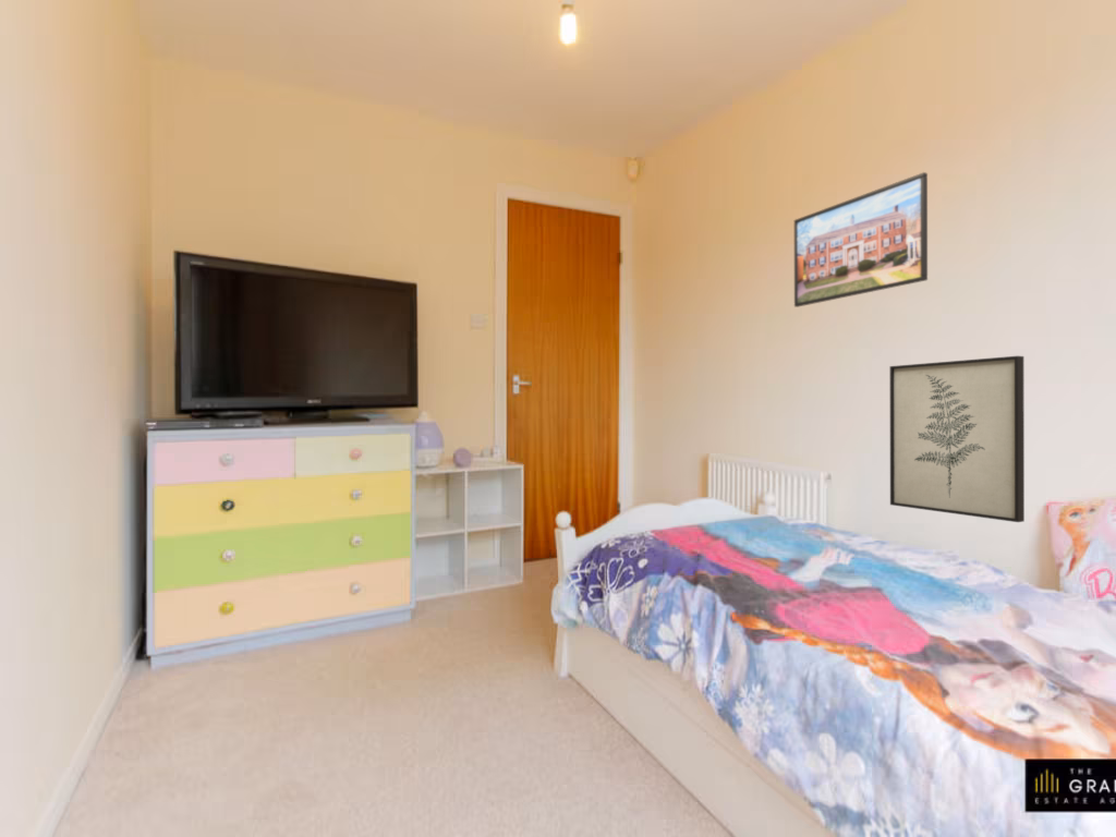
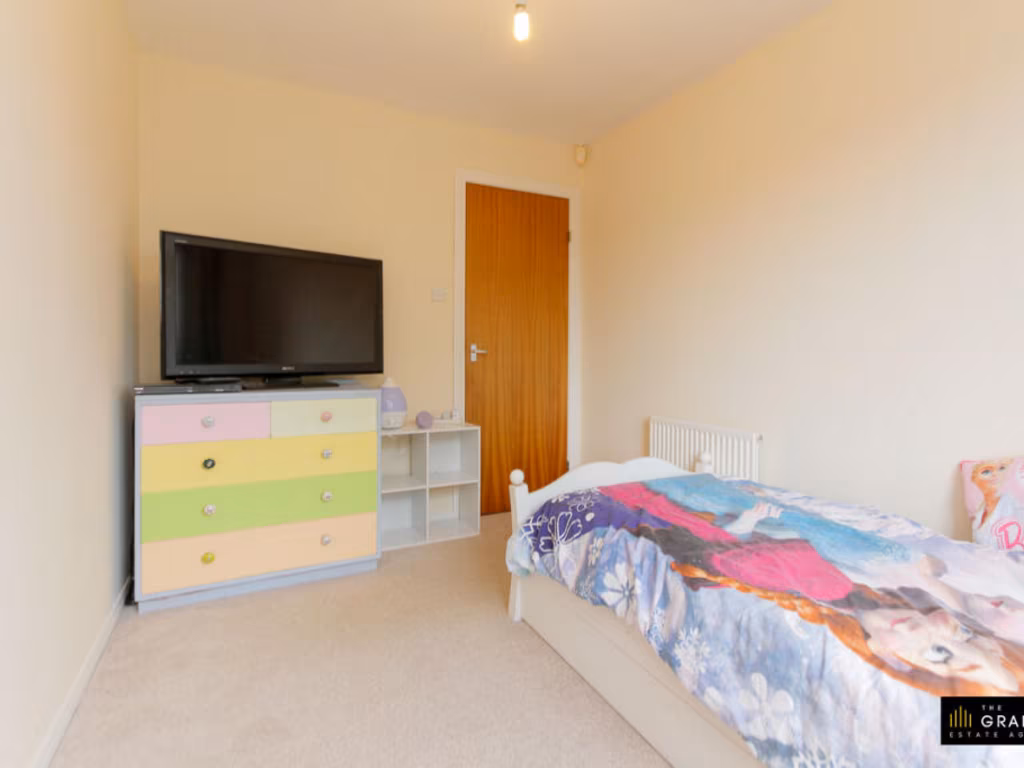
- wall art (950, 437)
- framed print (853, 246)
